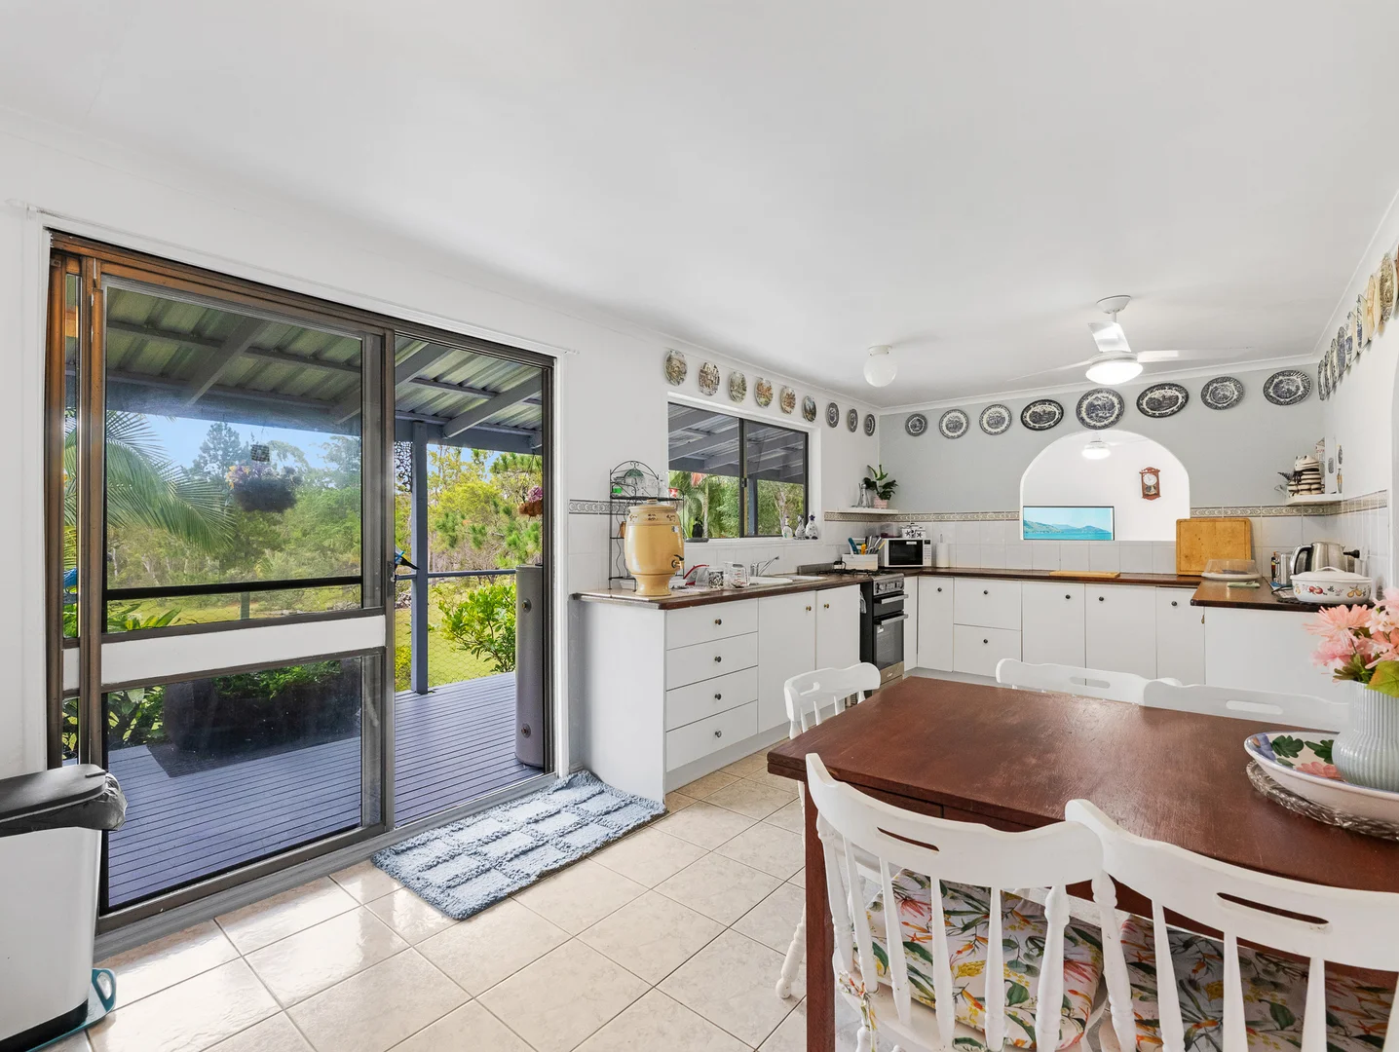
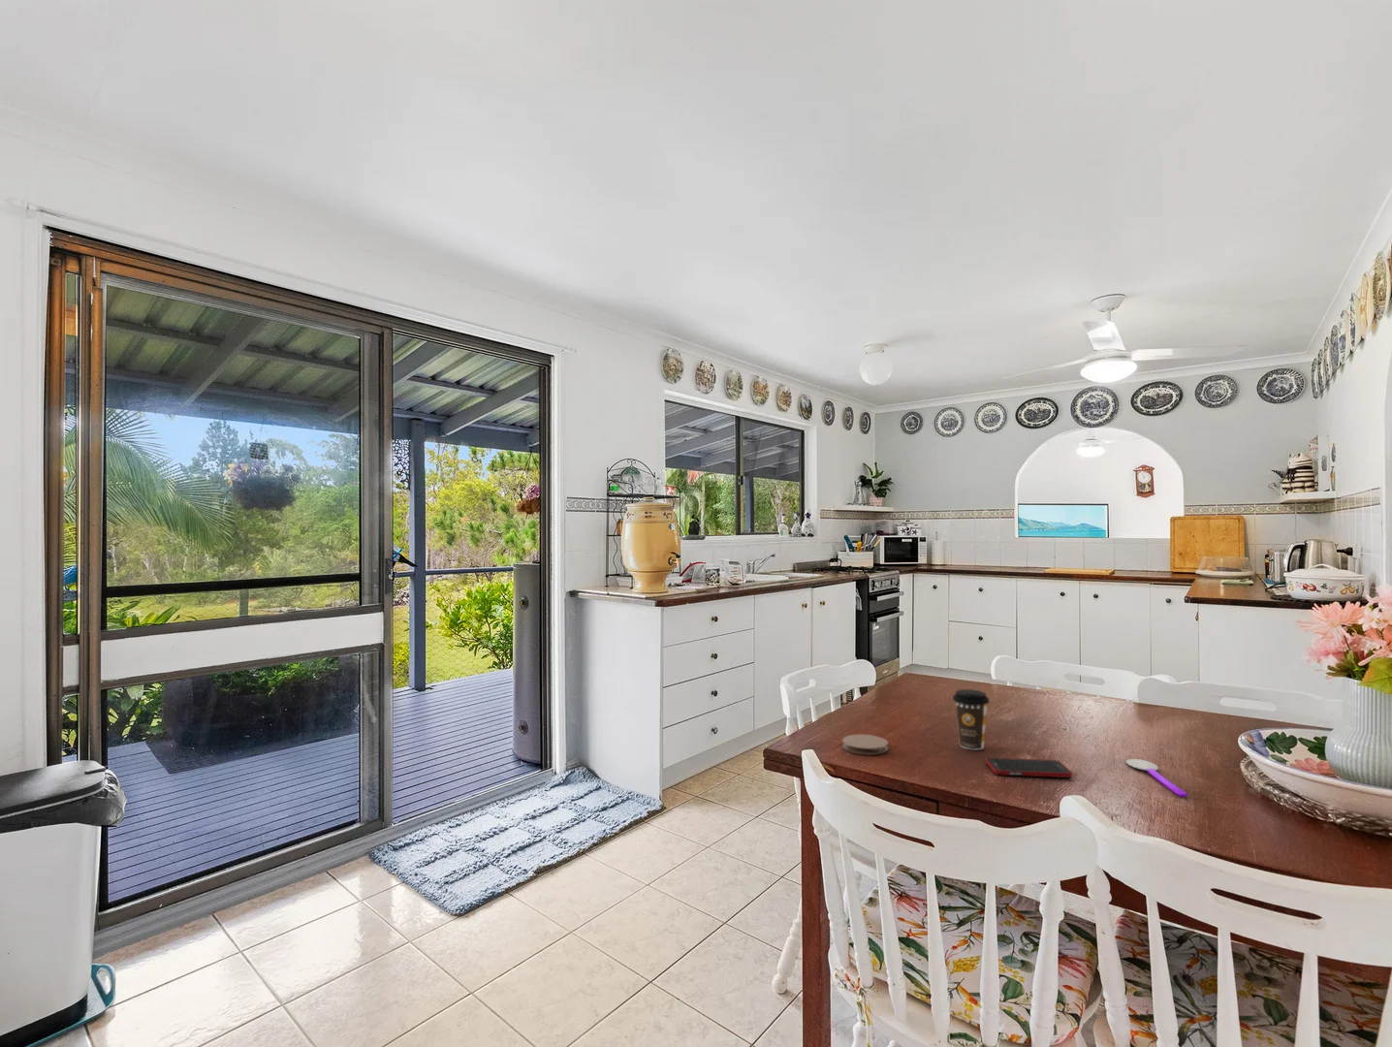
+ cell phone (1028, 767)
+ coaster (864, 743)
+ coffee cup (970, 719)
+ spoon (1157, 773)
